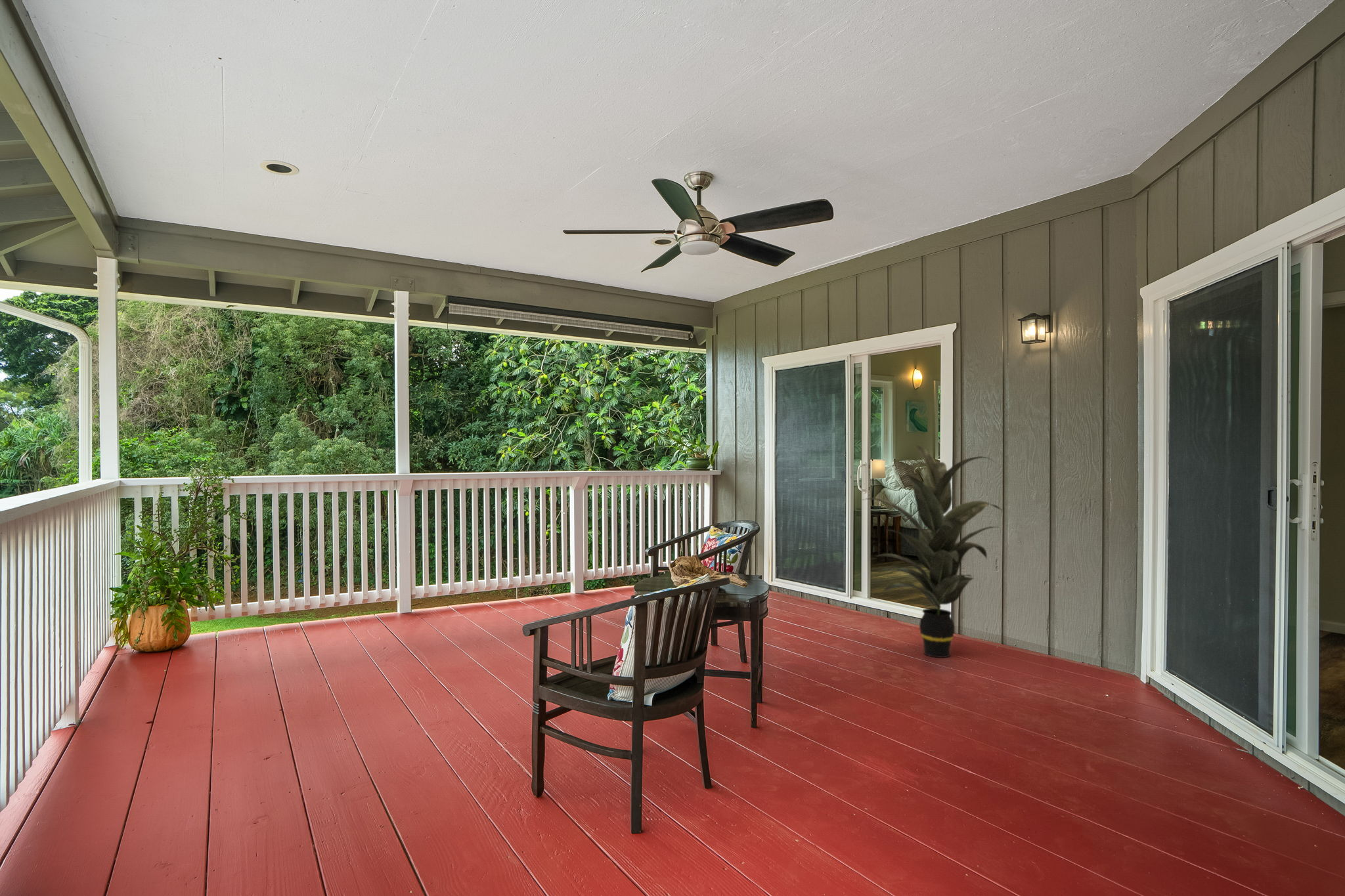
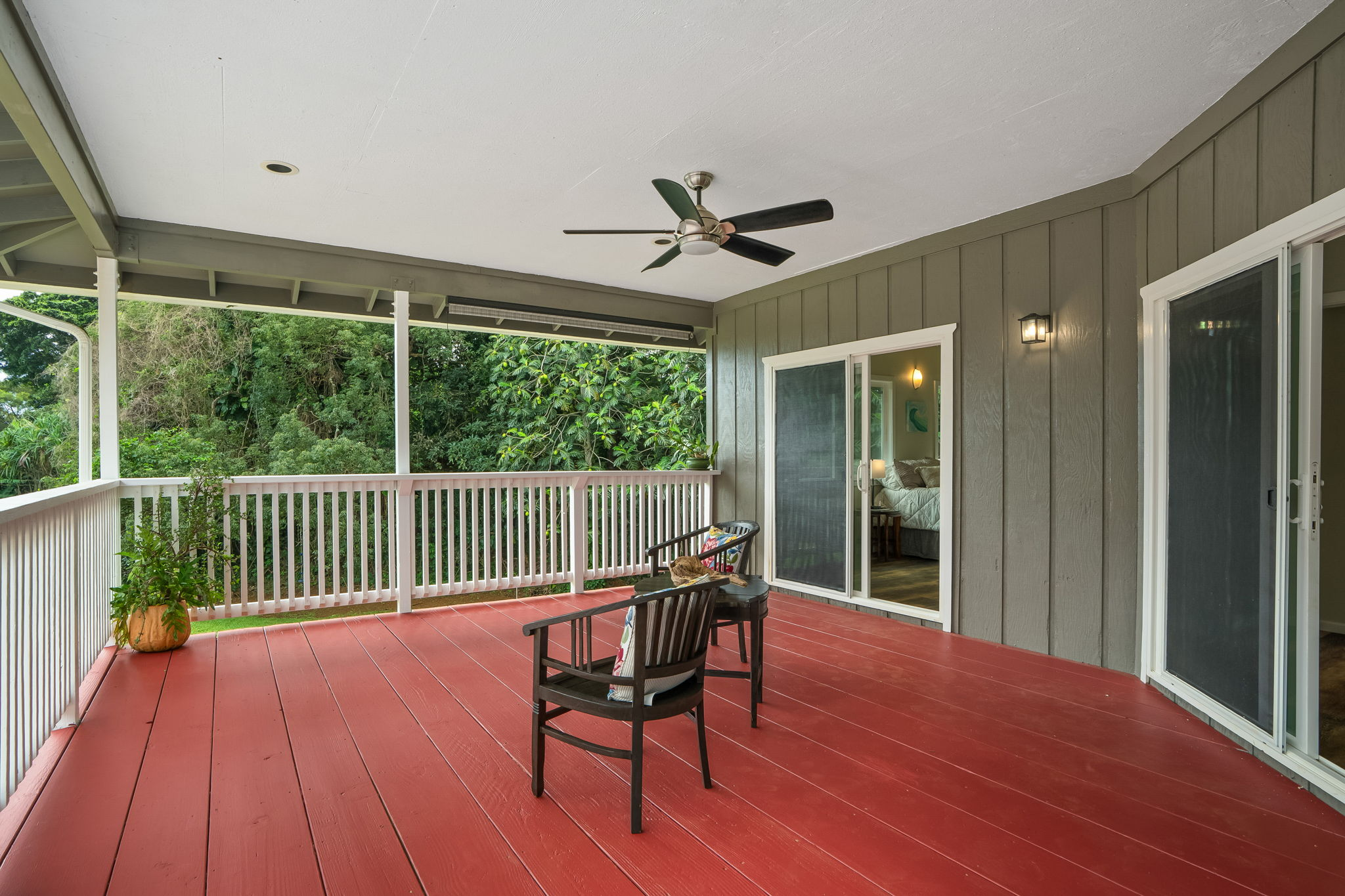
- indoor plant (934, 548)
